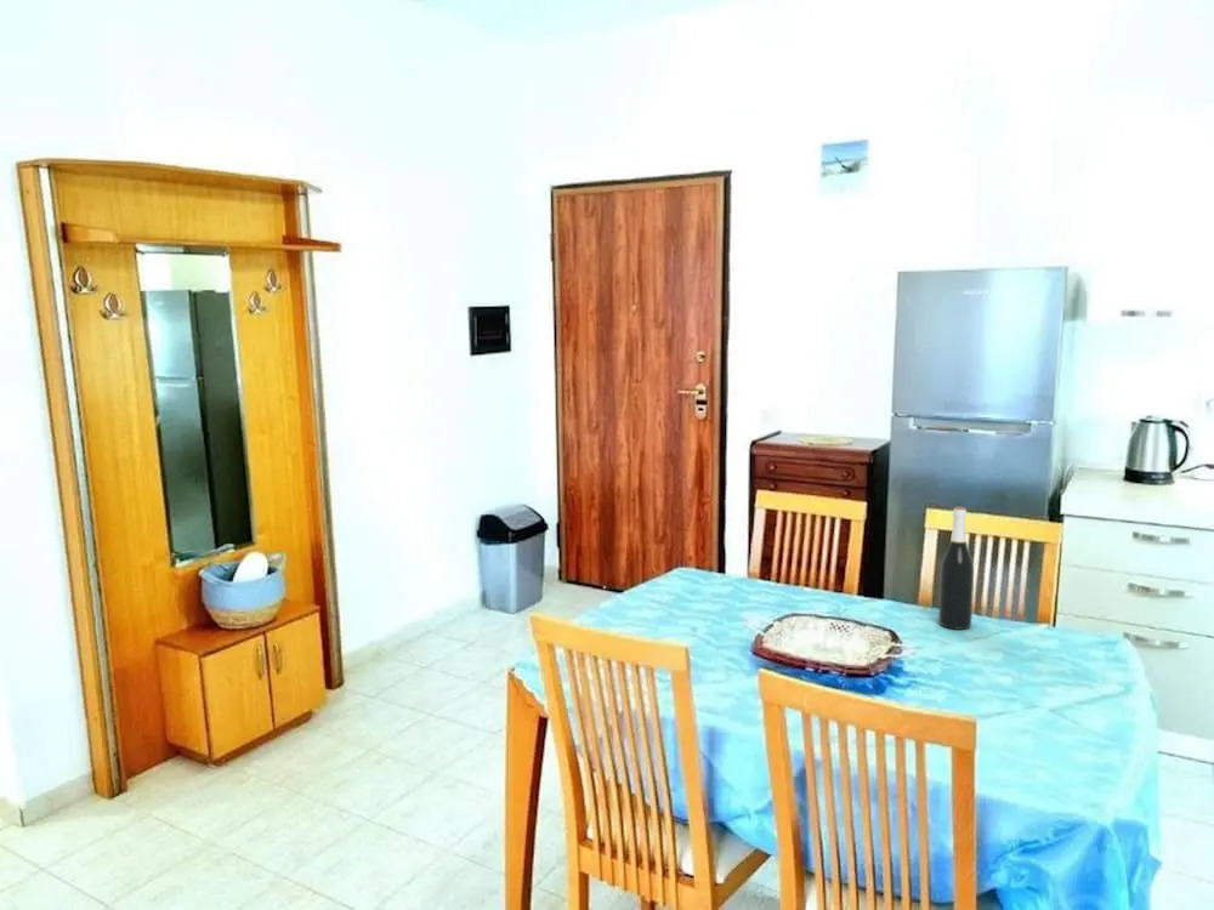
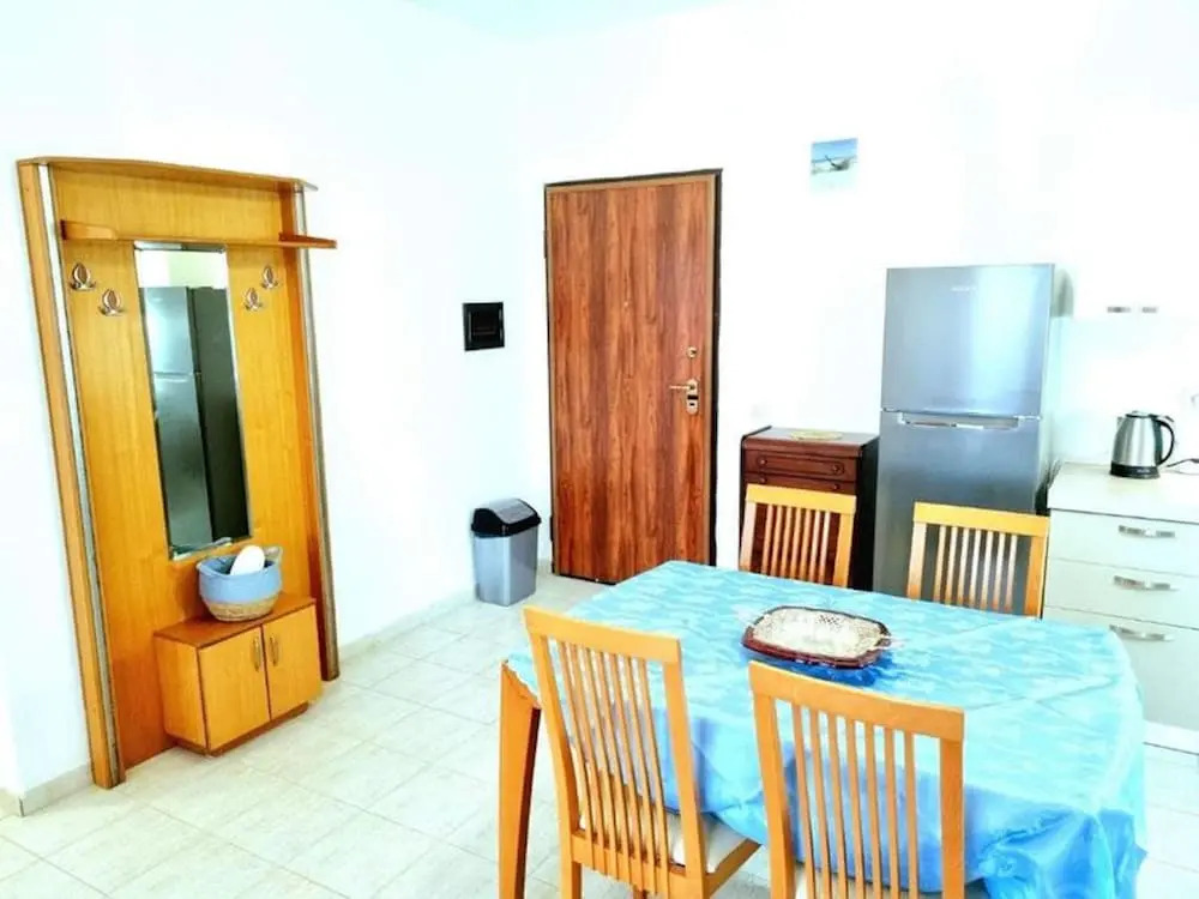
- wine bottle (957, 567)
